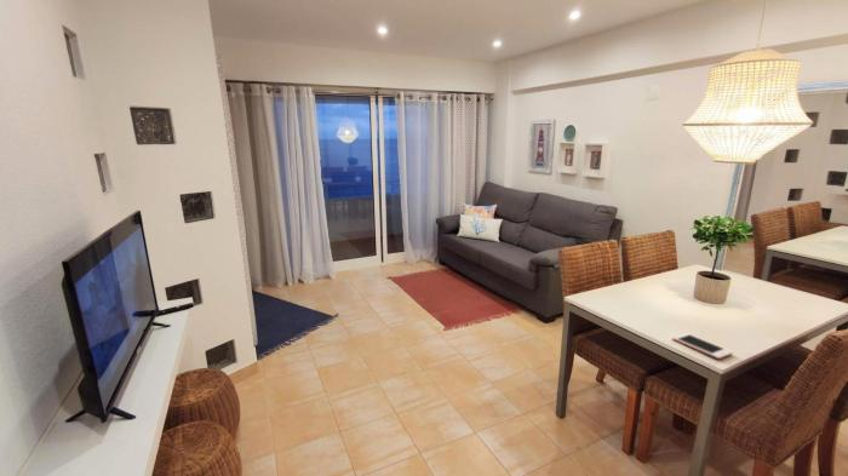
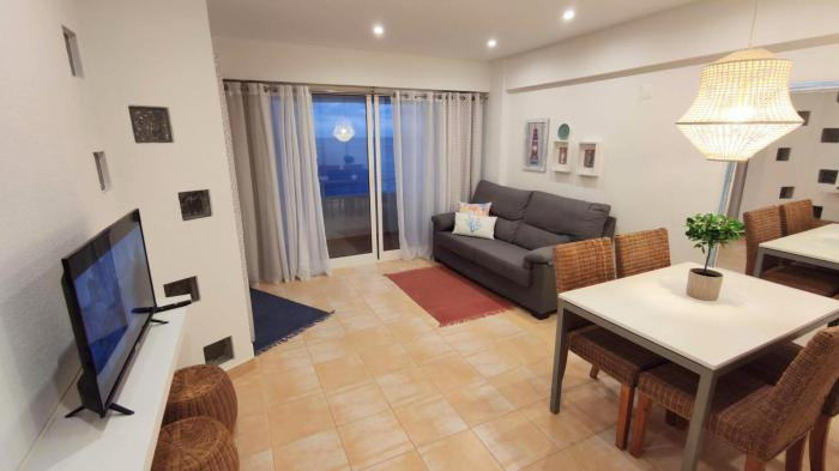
- cell phone (700, 345)
